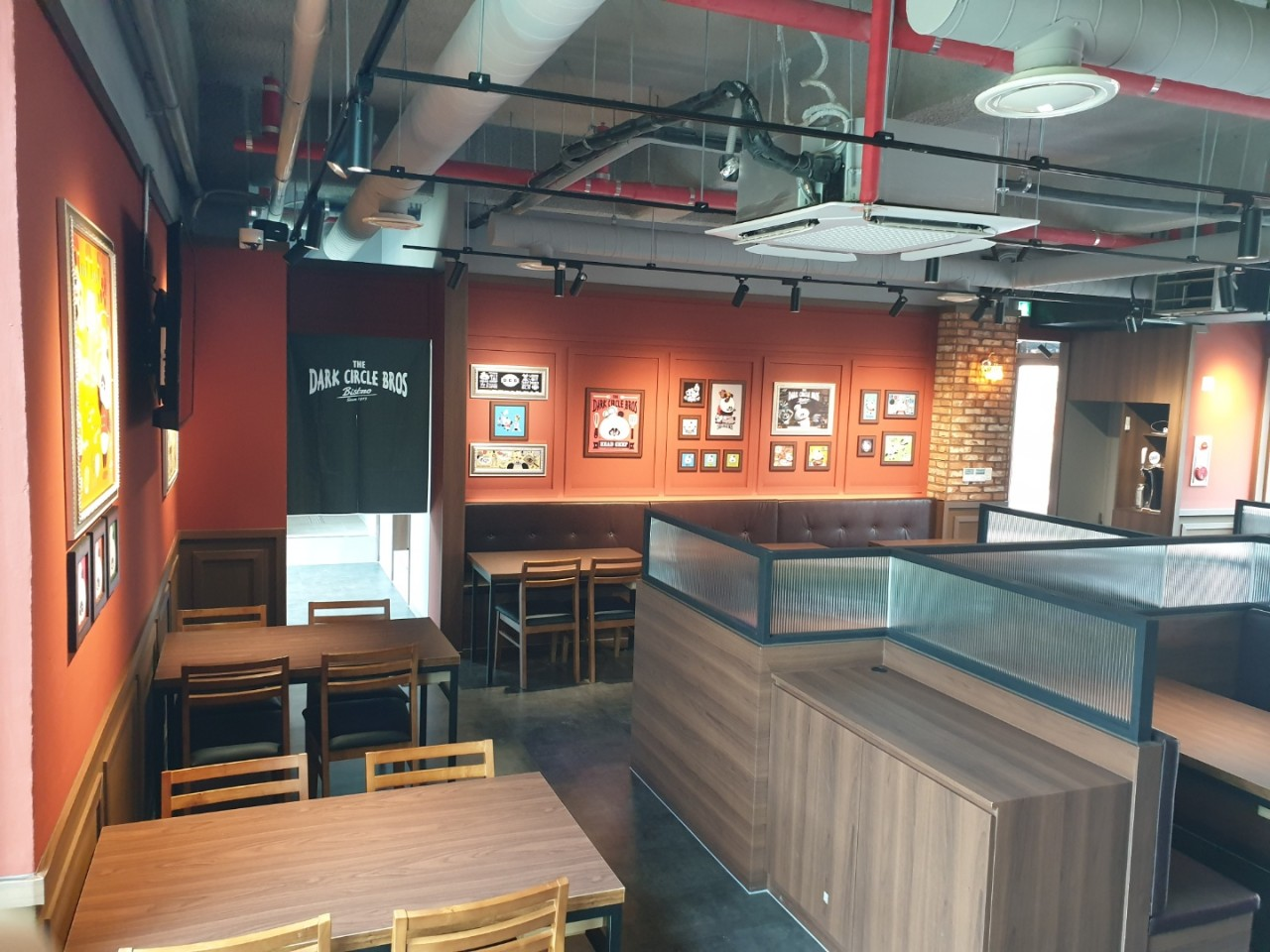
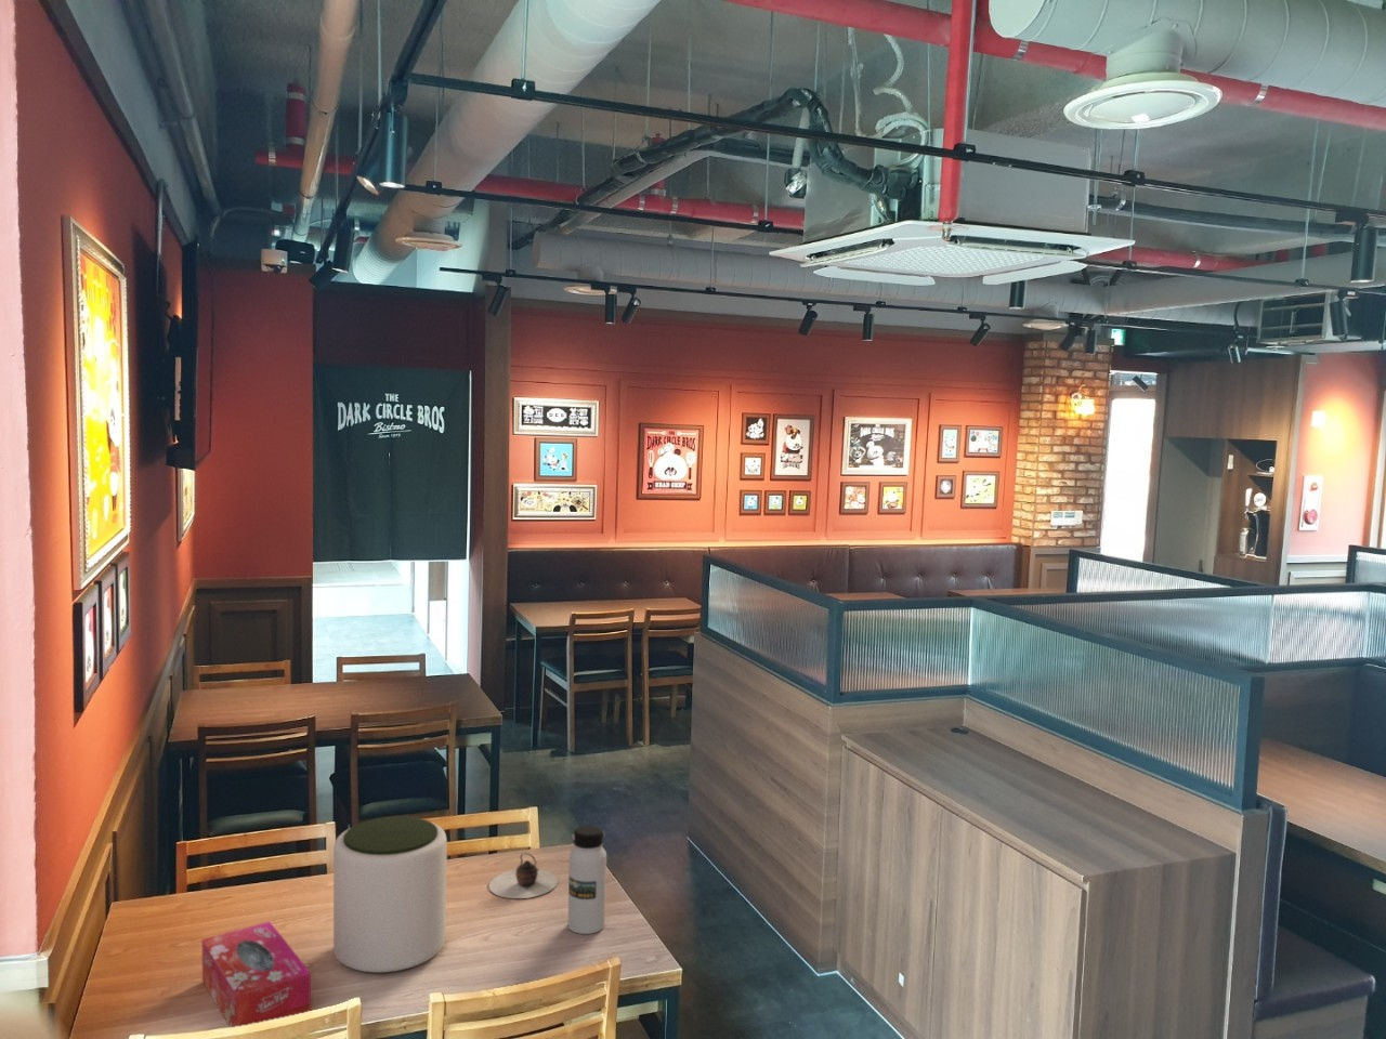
+ tissue box (254, 976)
+ teapot (523, 868)
+ water bottle (587, 877)
+ plant pot (390, 891)
